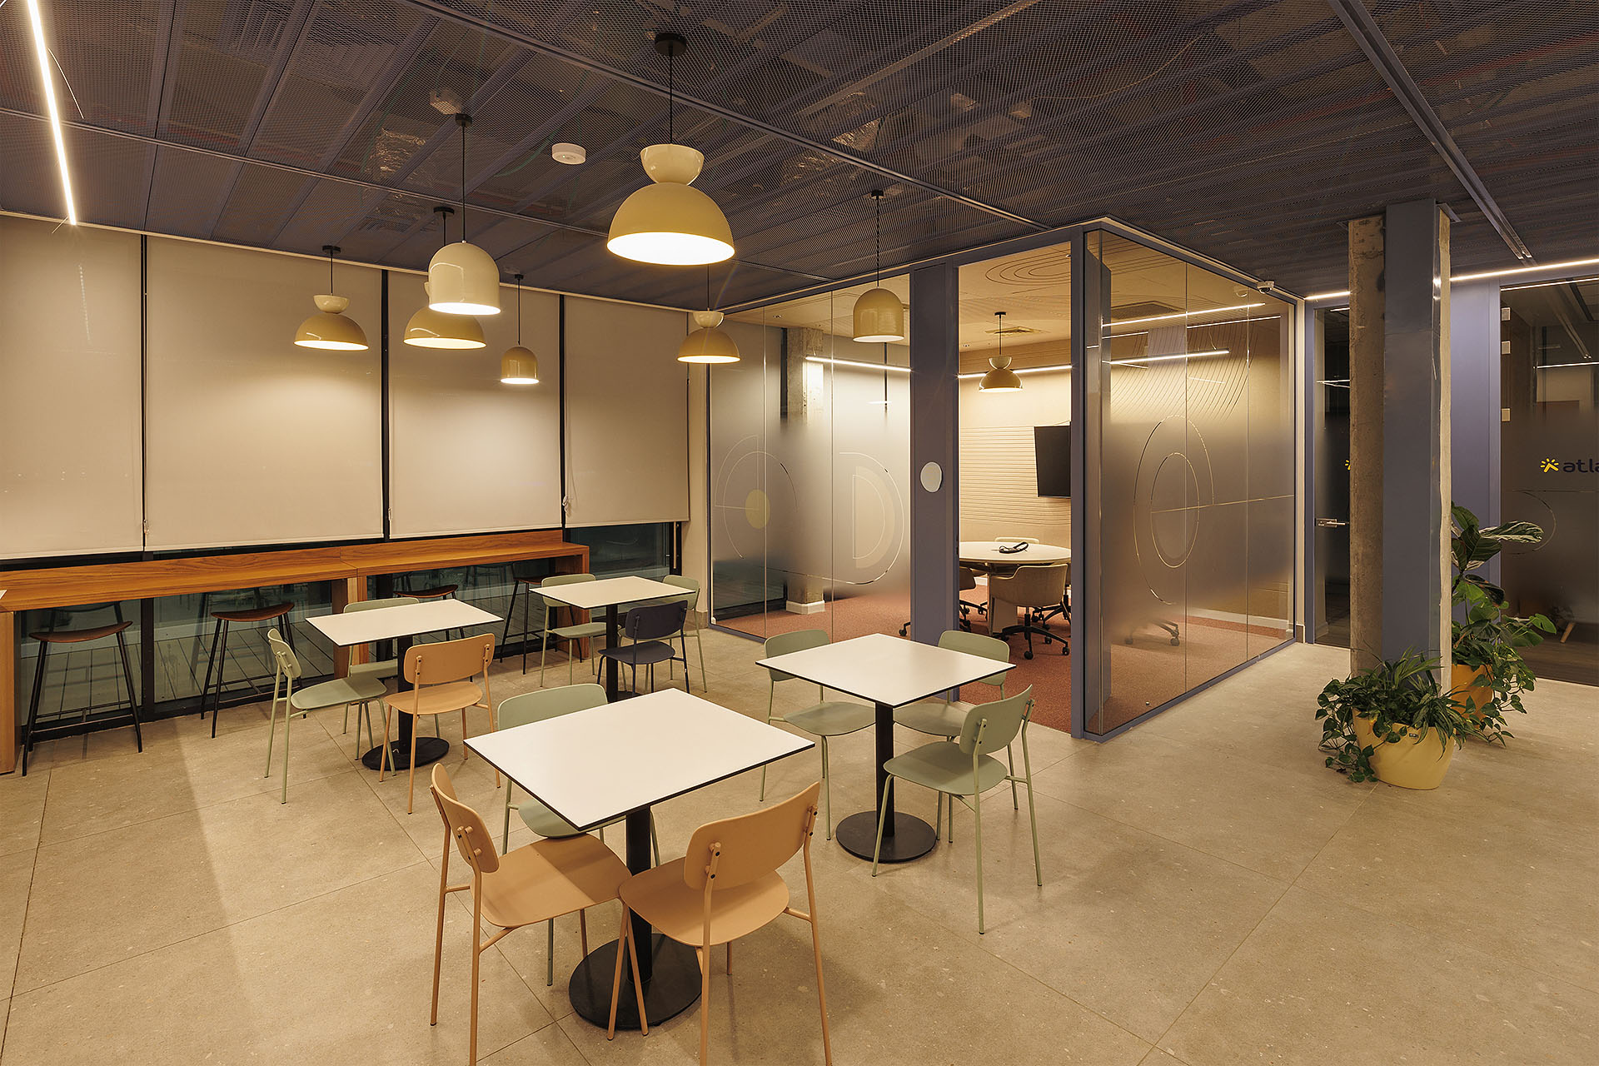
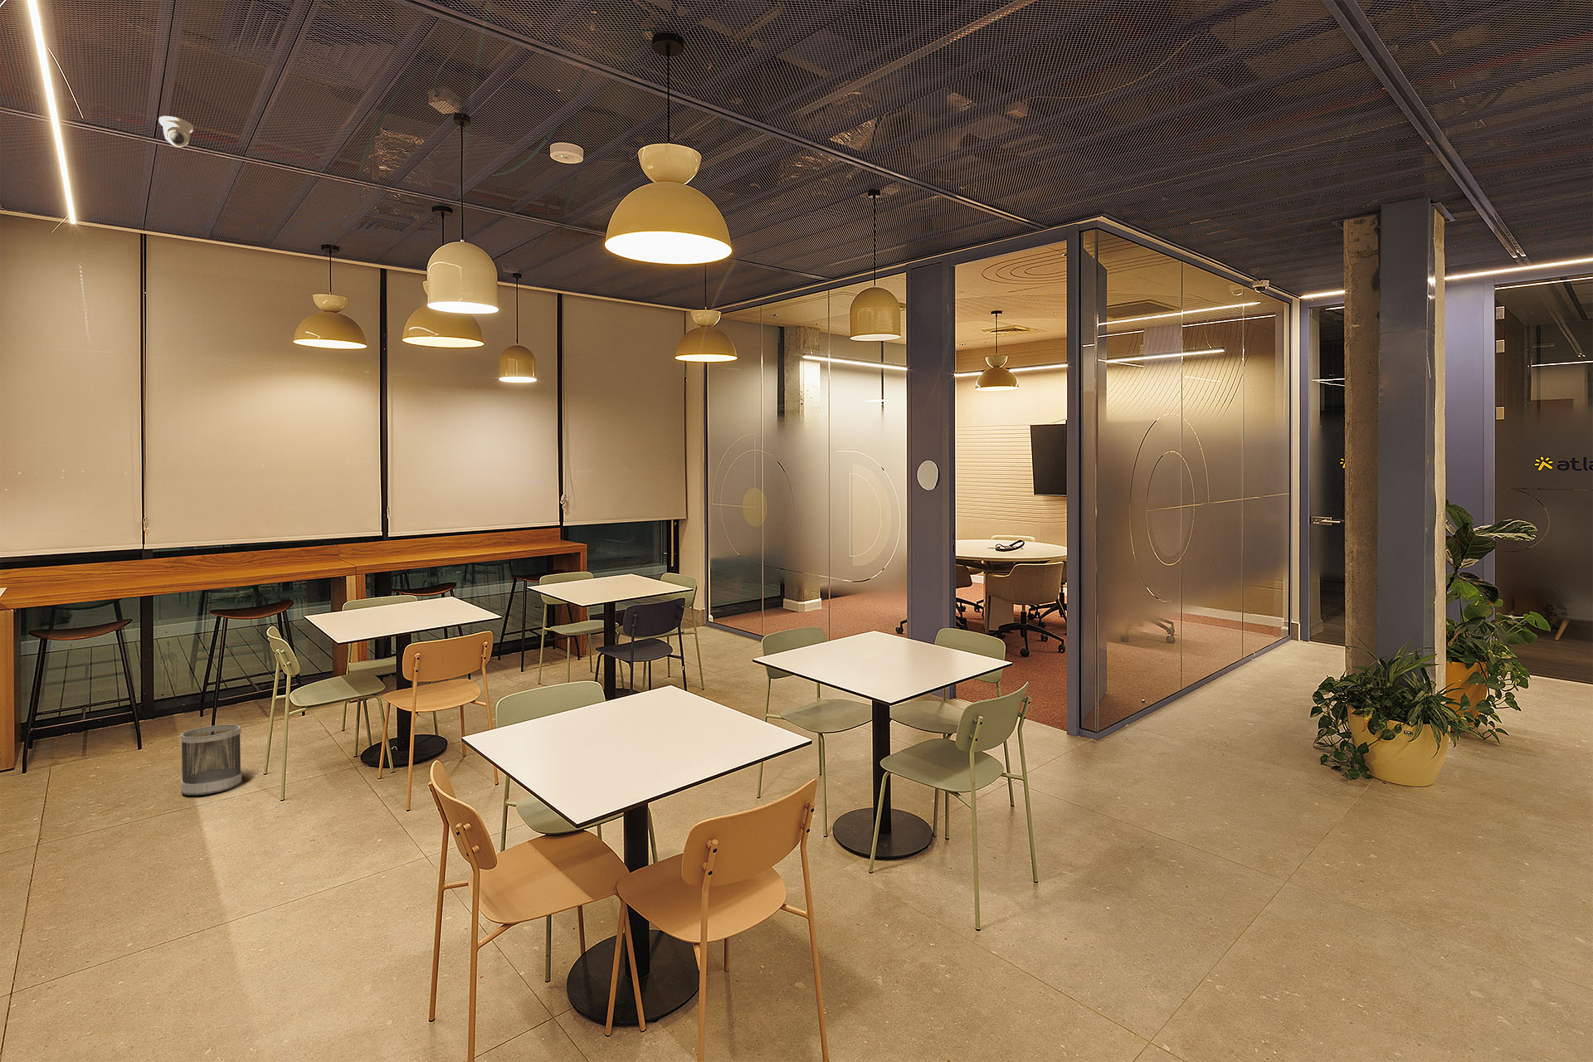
+ security camera (175, 134)
+ wastebasket (211, 759)
